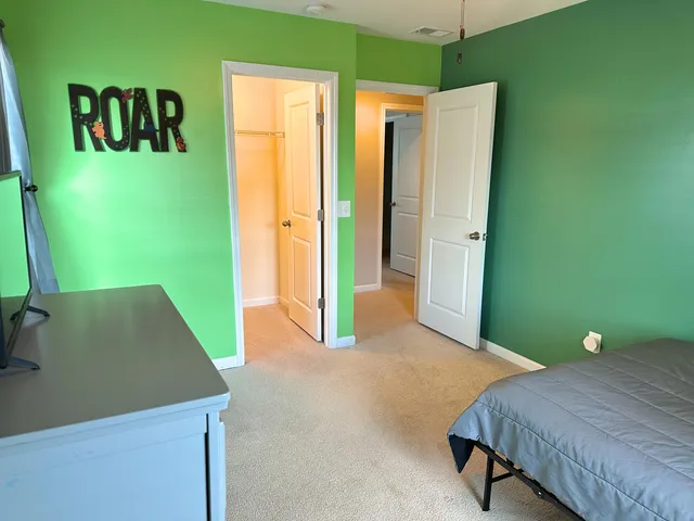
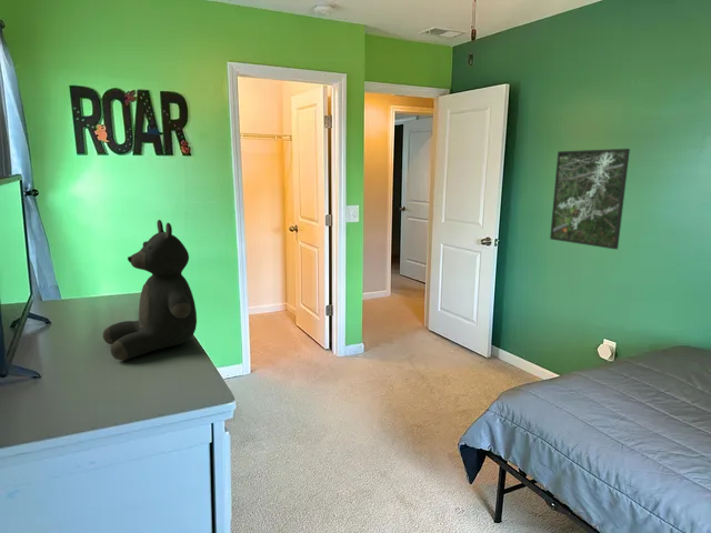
+ teddy bear (148, 285)
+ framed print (585, 198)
